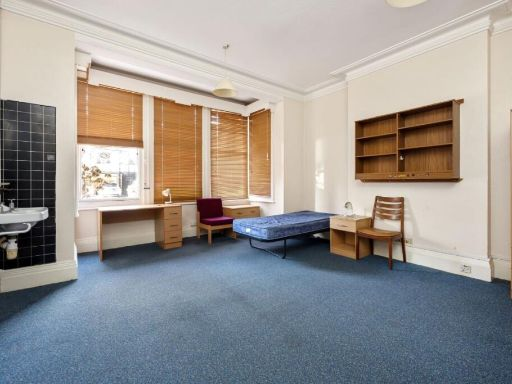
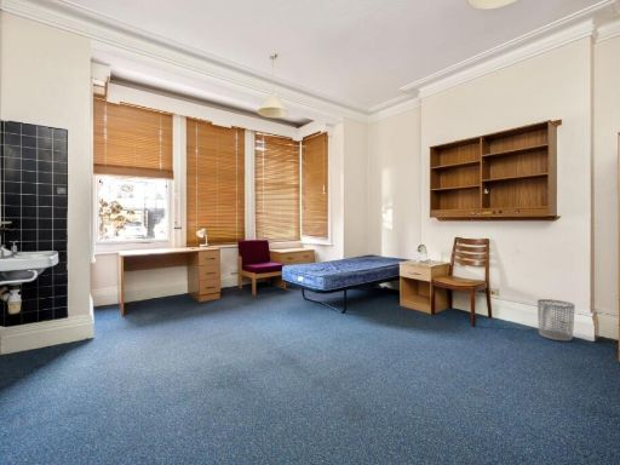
+ waste bin (555, 318)
